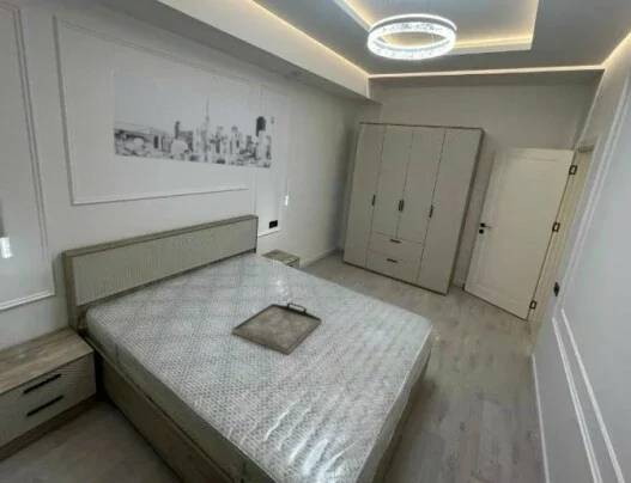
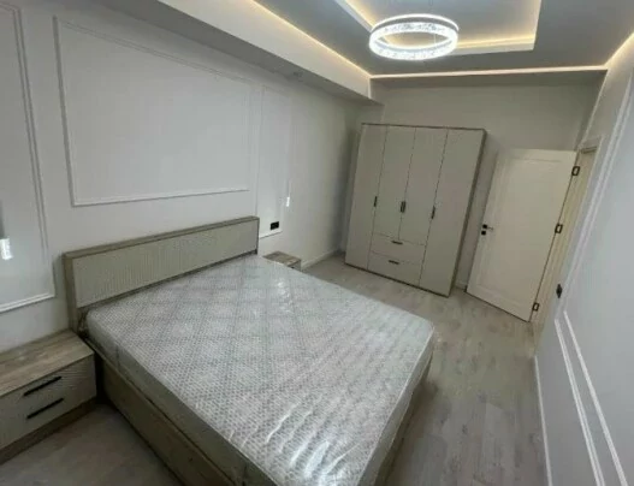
- serving tray (279, 322)
- wall art (211, 132)
